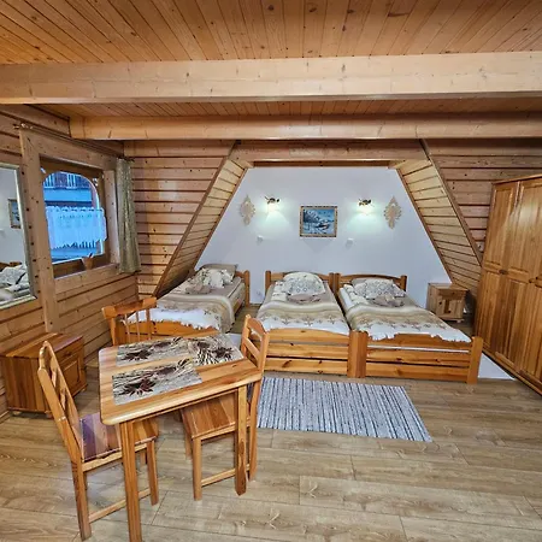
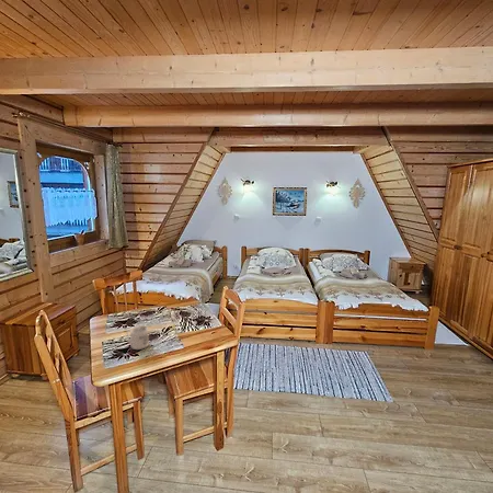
+ mug (137, 336)
